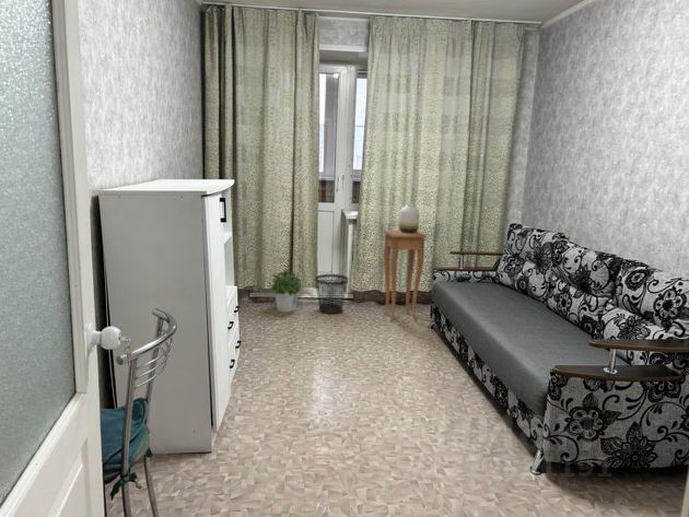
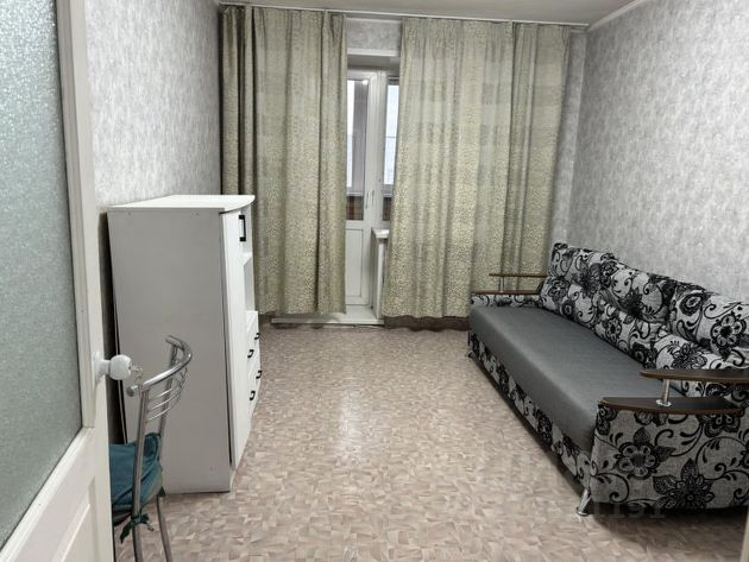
- potted plant (284, 290)
- side table (407, 278)
- vase (409, 218)
- wastebasket (330, 294)
